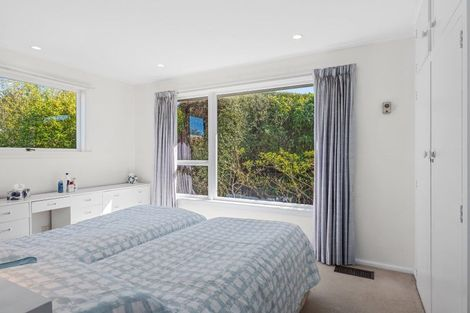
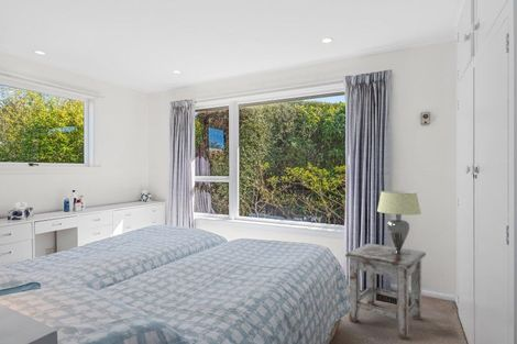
+ lampshade (398, 222)
+ stool (383, 289)
